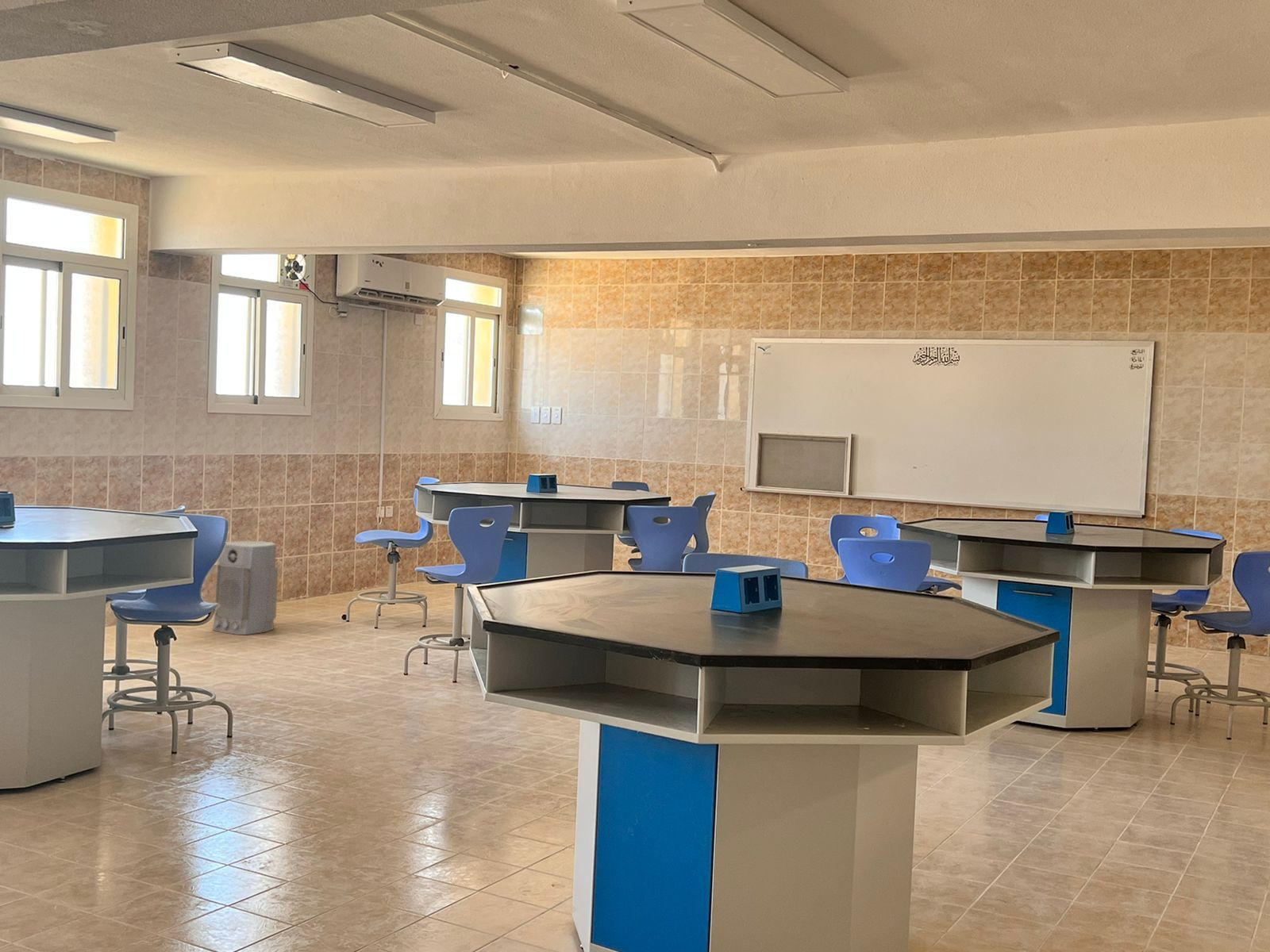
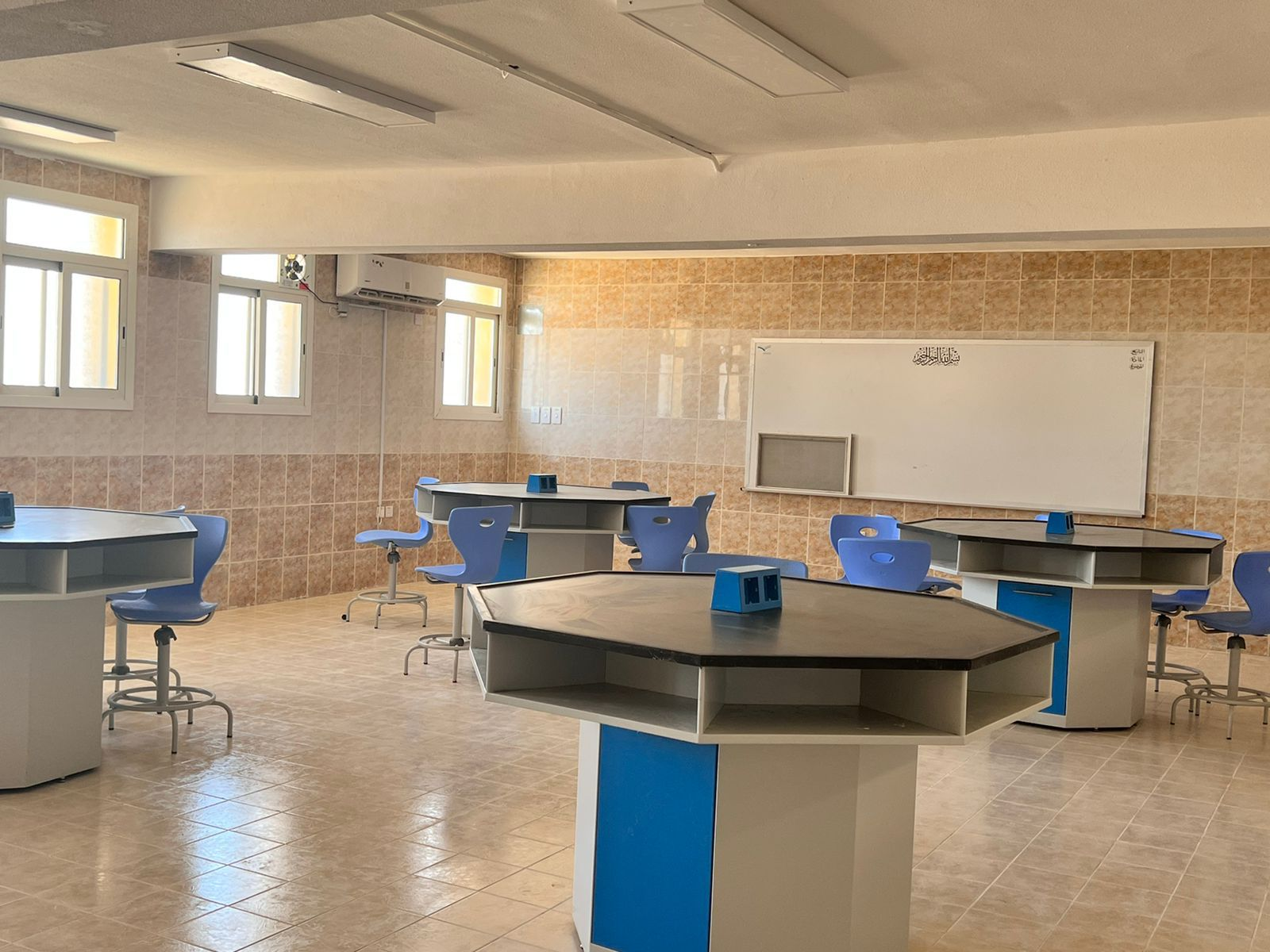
- air purifier (248, 586)
